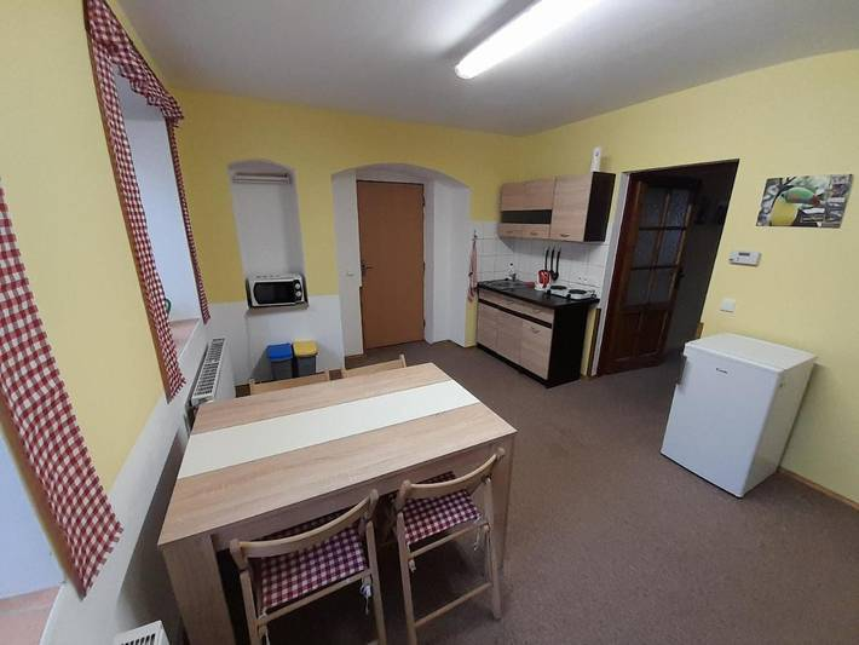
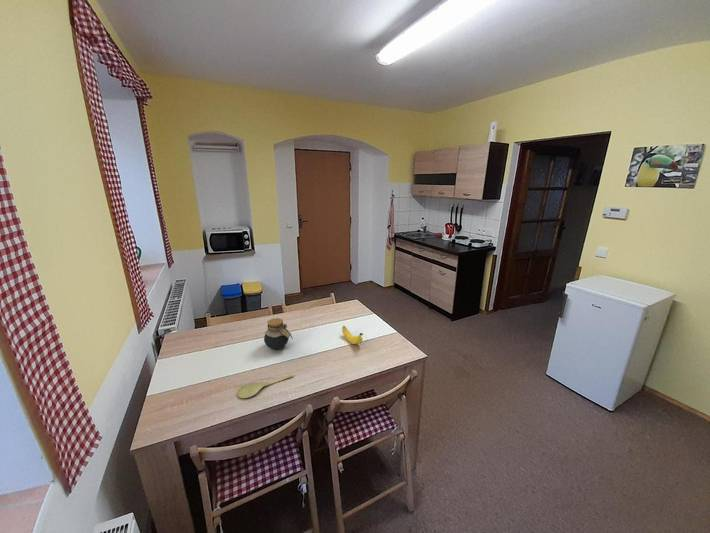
+ banana (352, 335)
+ jar (277, 334)
+ spoon (266, 383)
